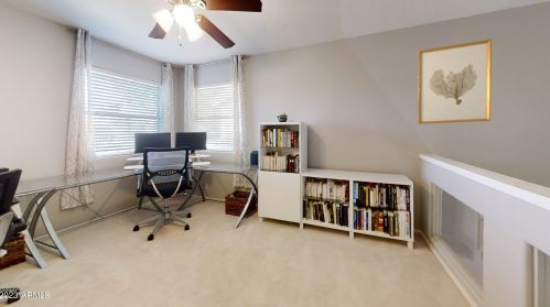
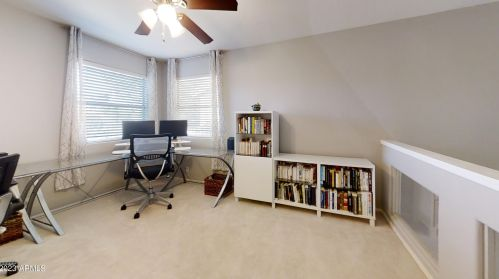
- wall art (452, 84)
